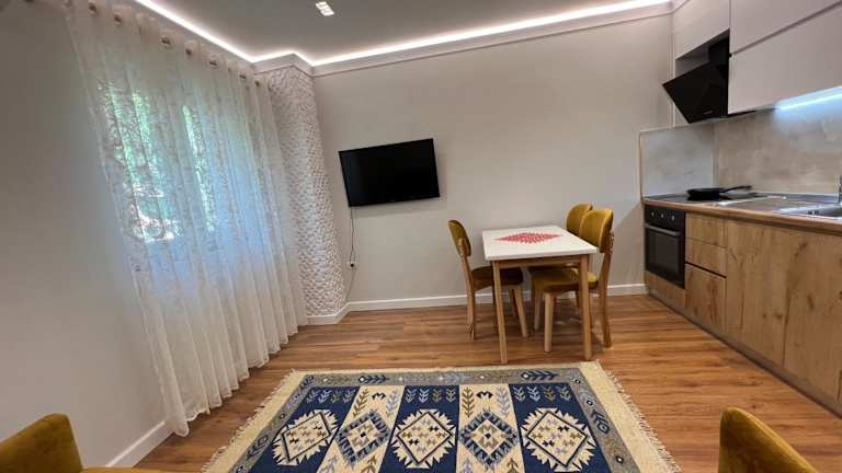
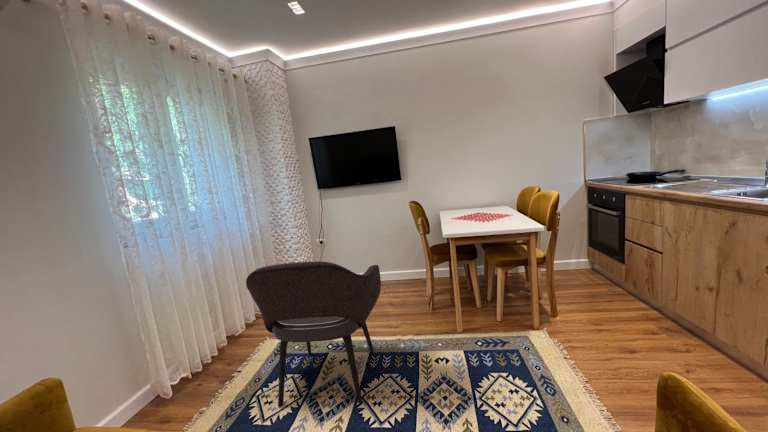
+ armchair (319, 316)
